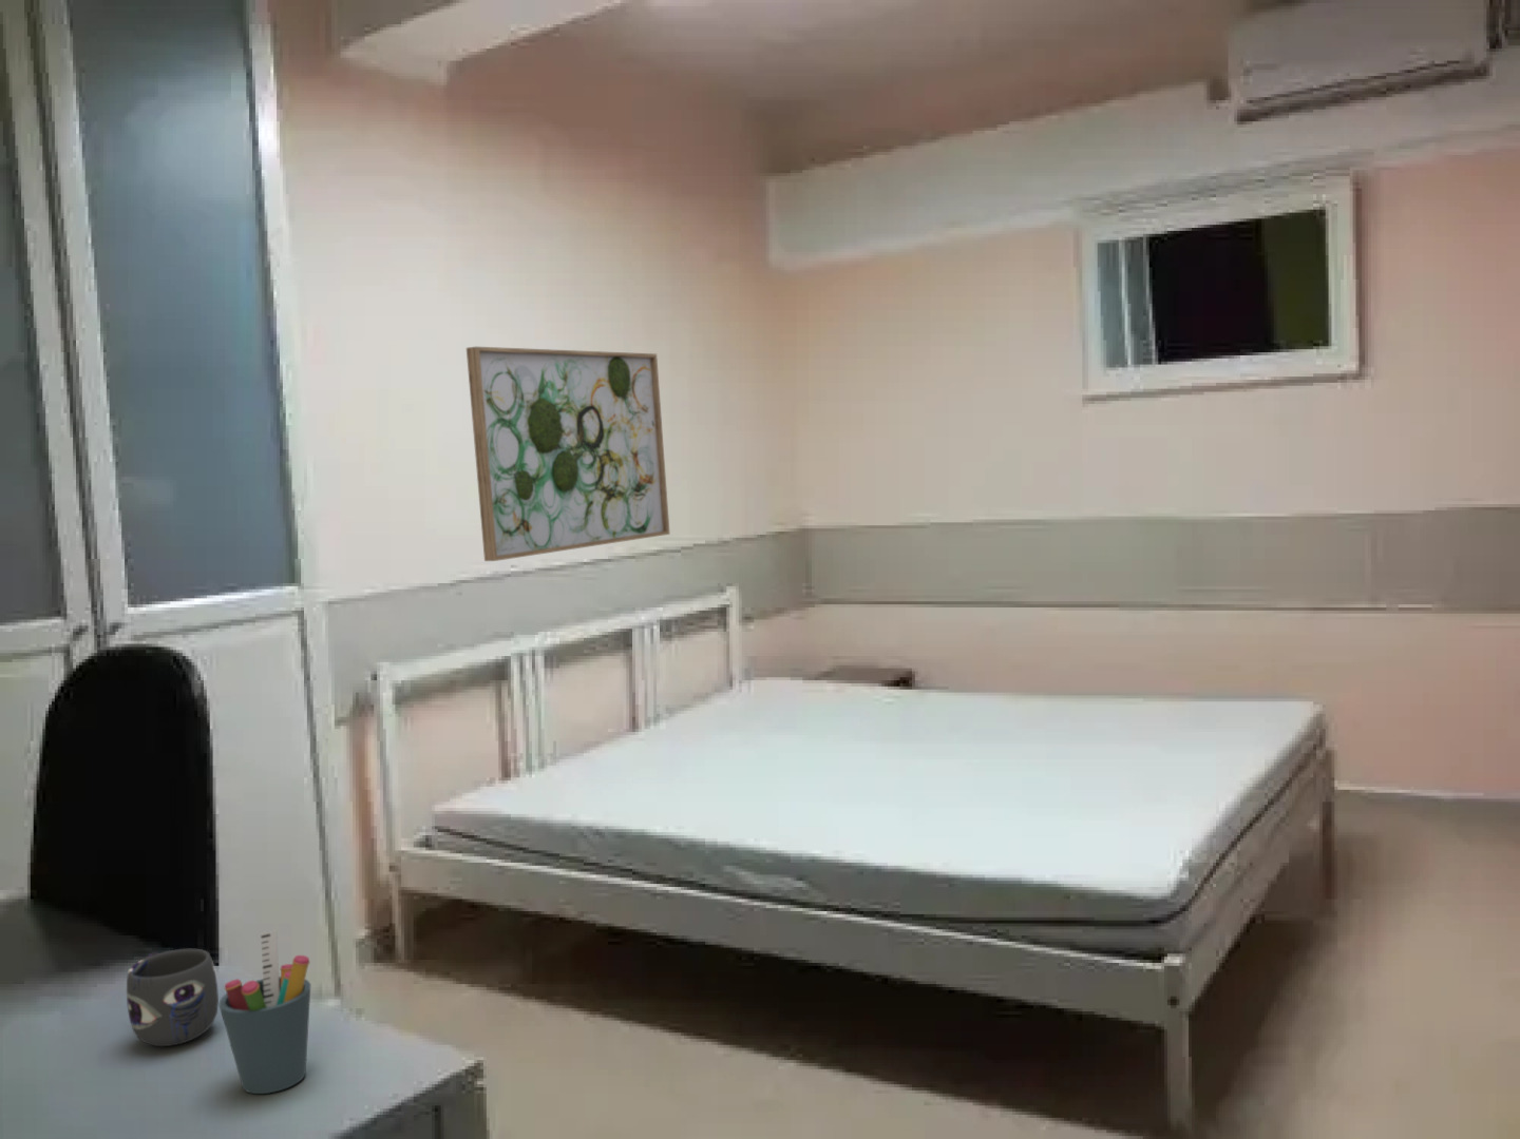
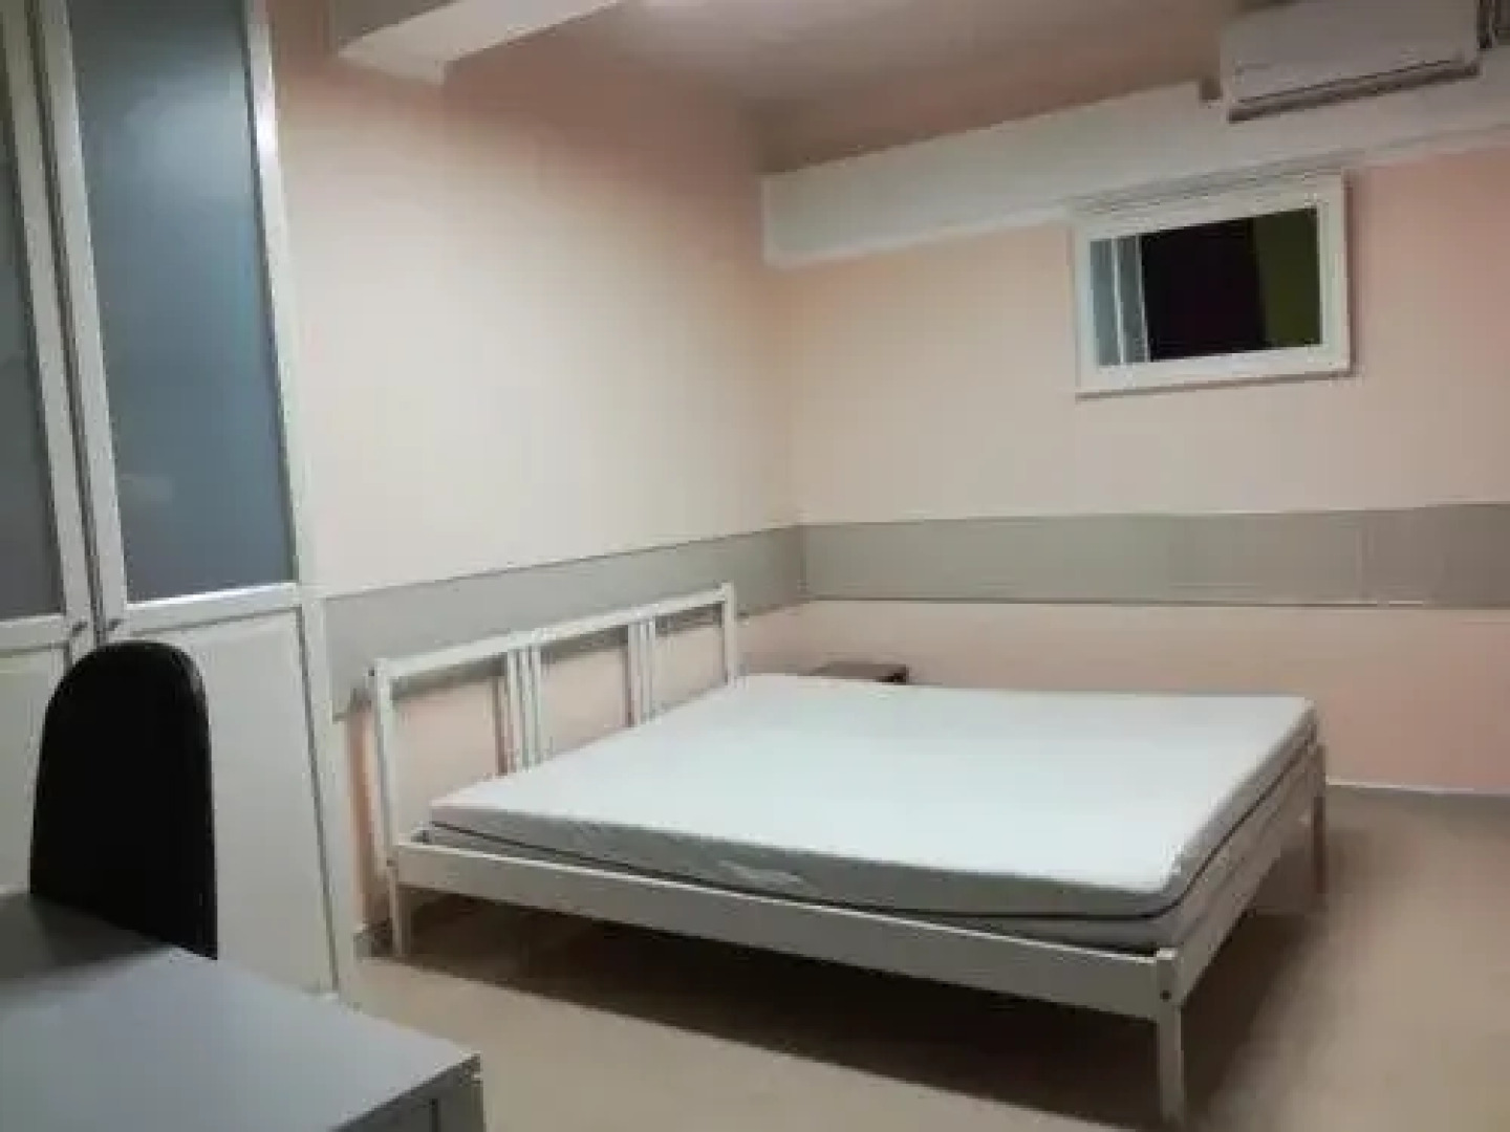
- pen holder (268, 1012)
- mug (168, 993)
- wall art (579, 450)
